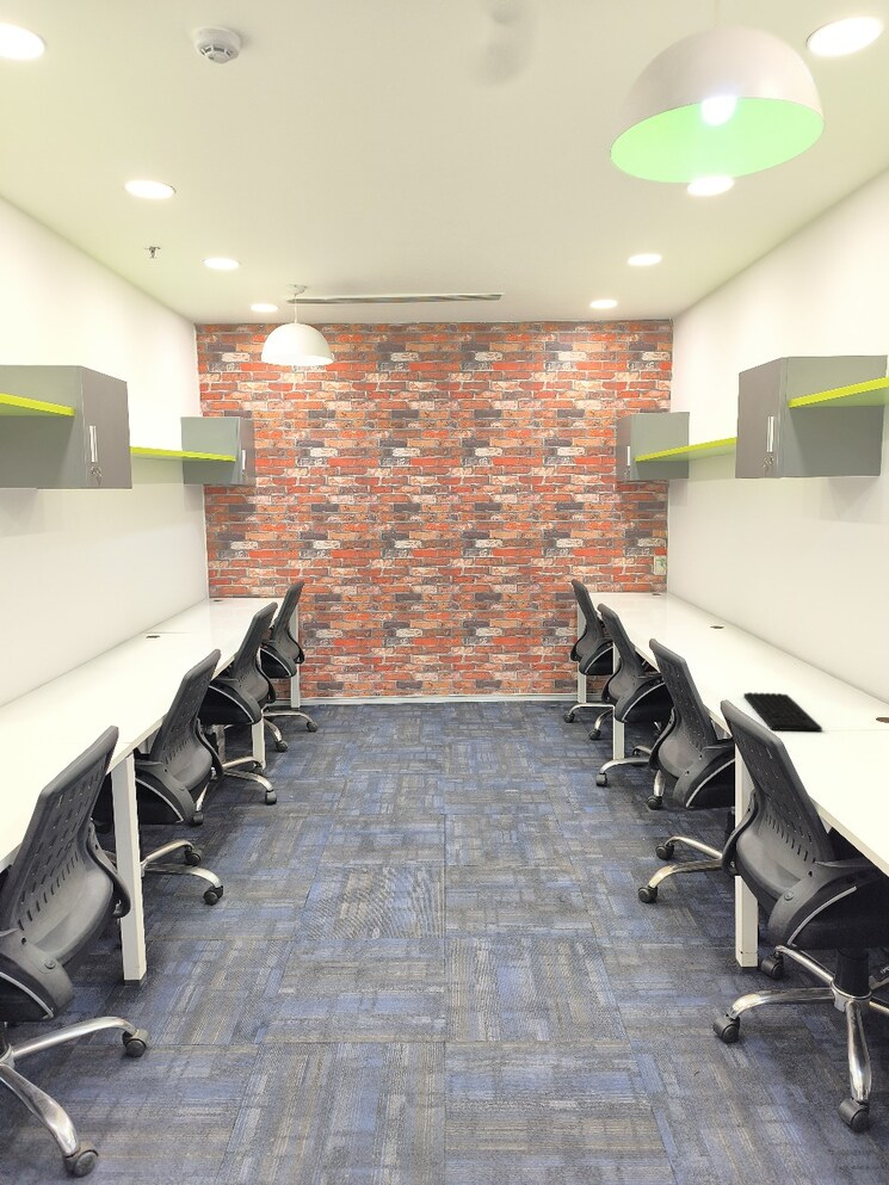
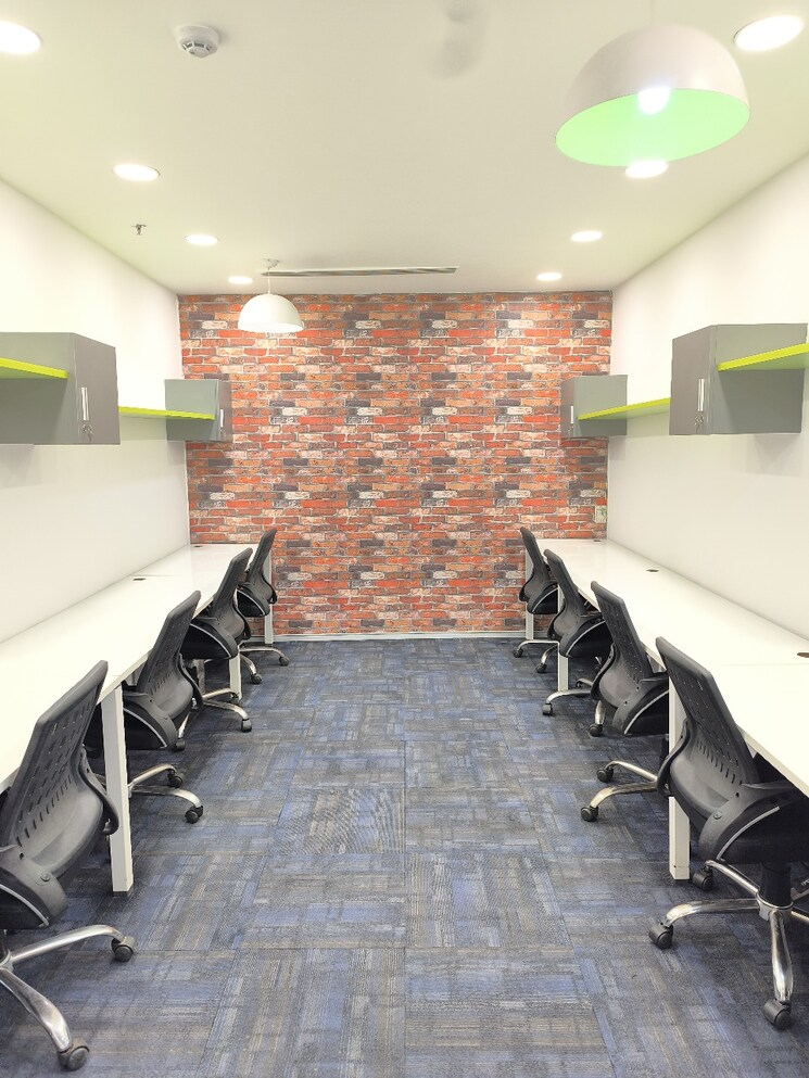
- keyboard (779, 709)
